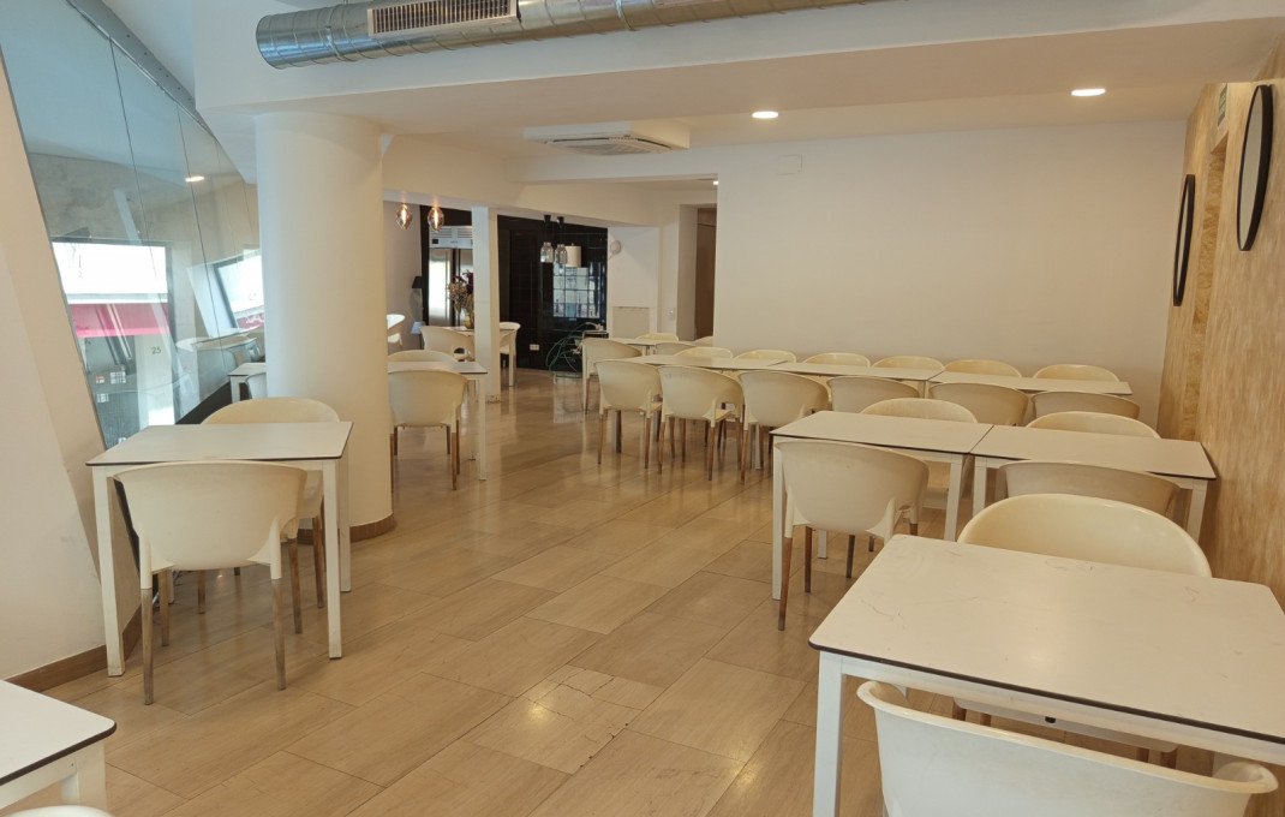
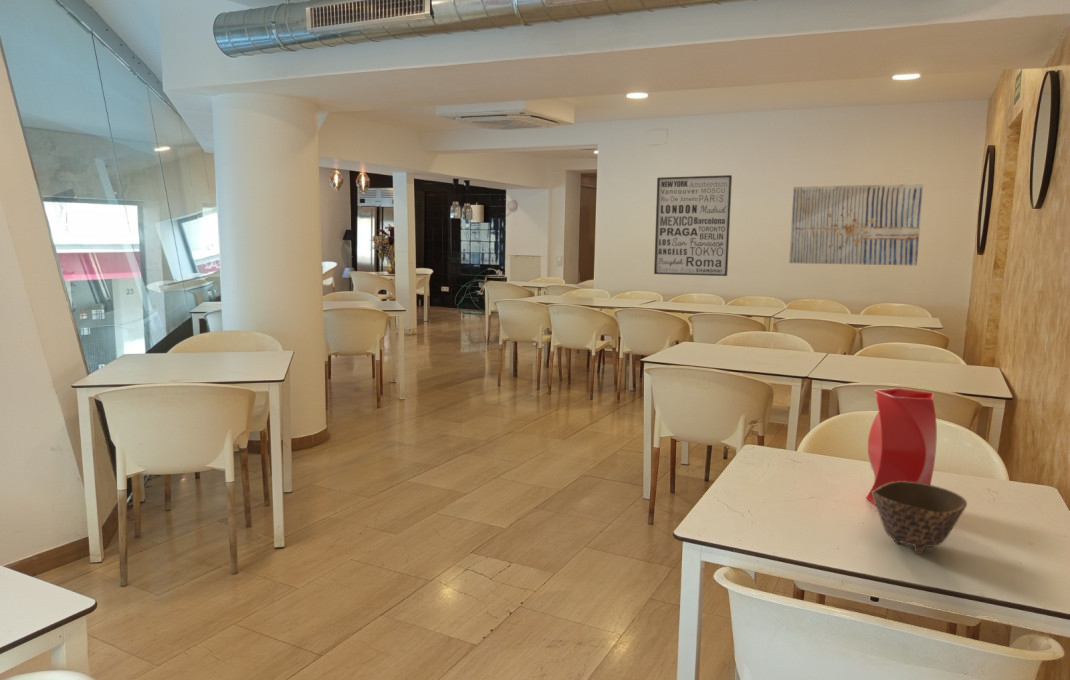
+ wall art (691, 226)
+ wall art (853, 225)
+ vase (903, 450)
+ bowl (914, 520)
